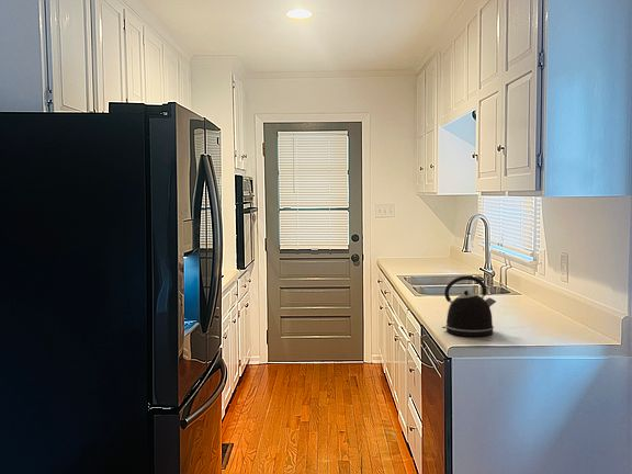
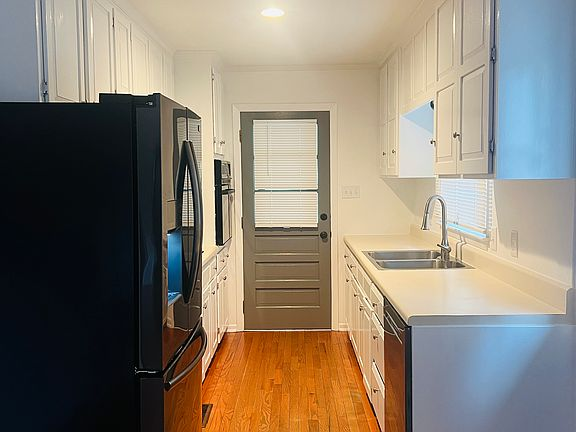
- kettle (469, 303)
